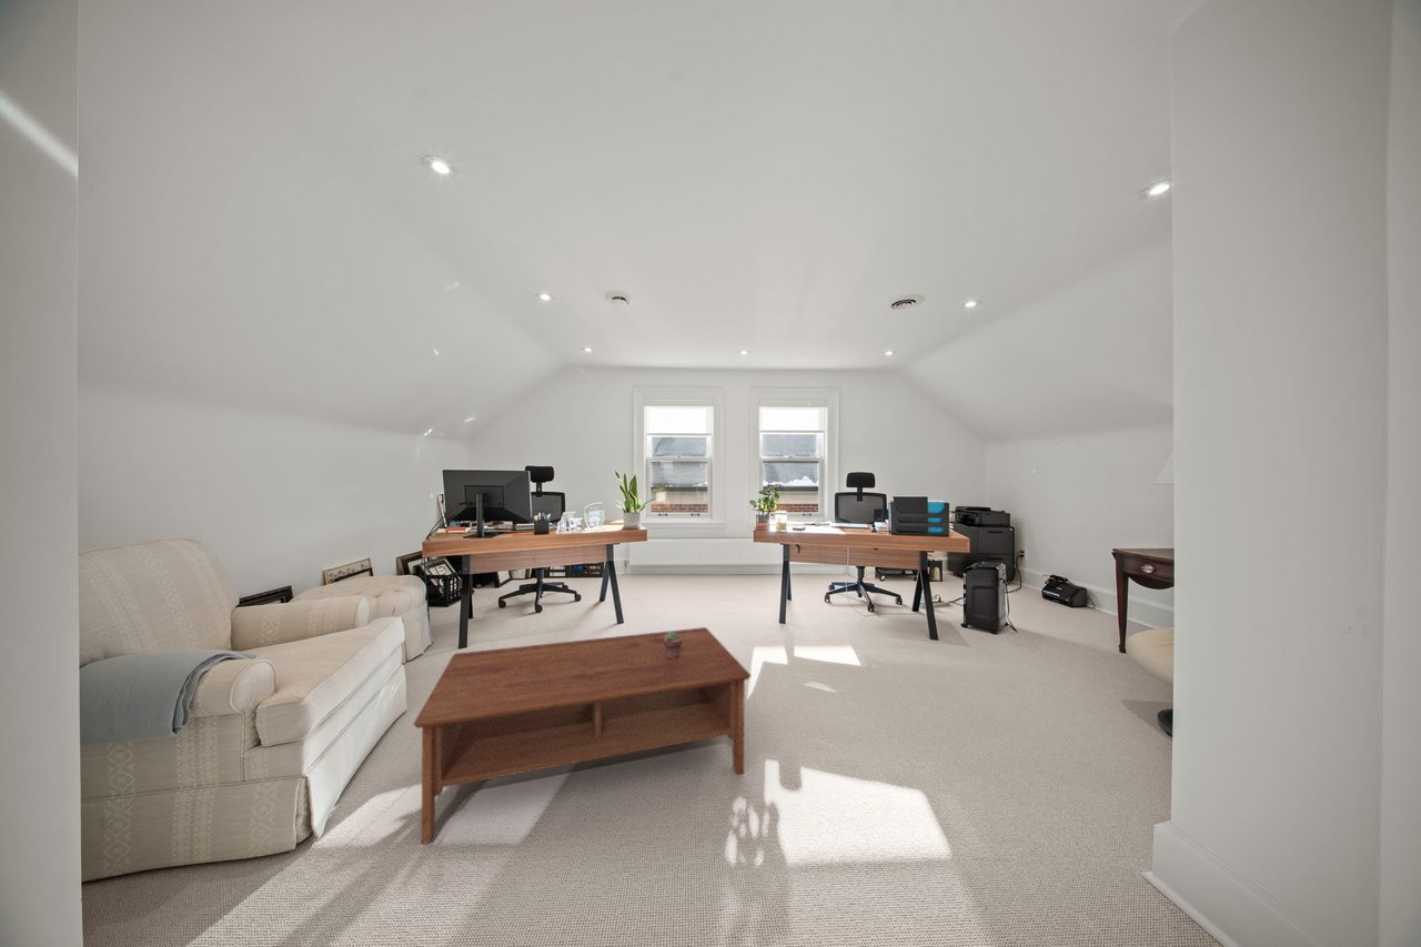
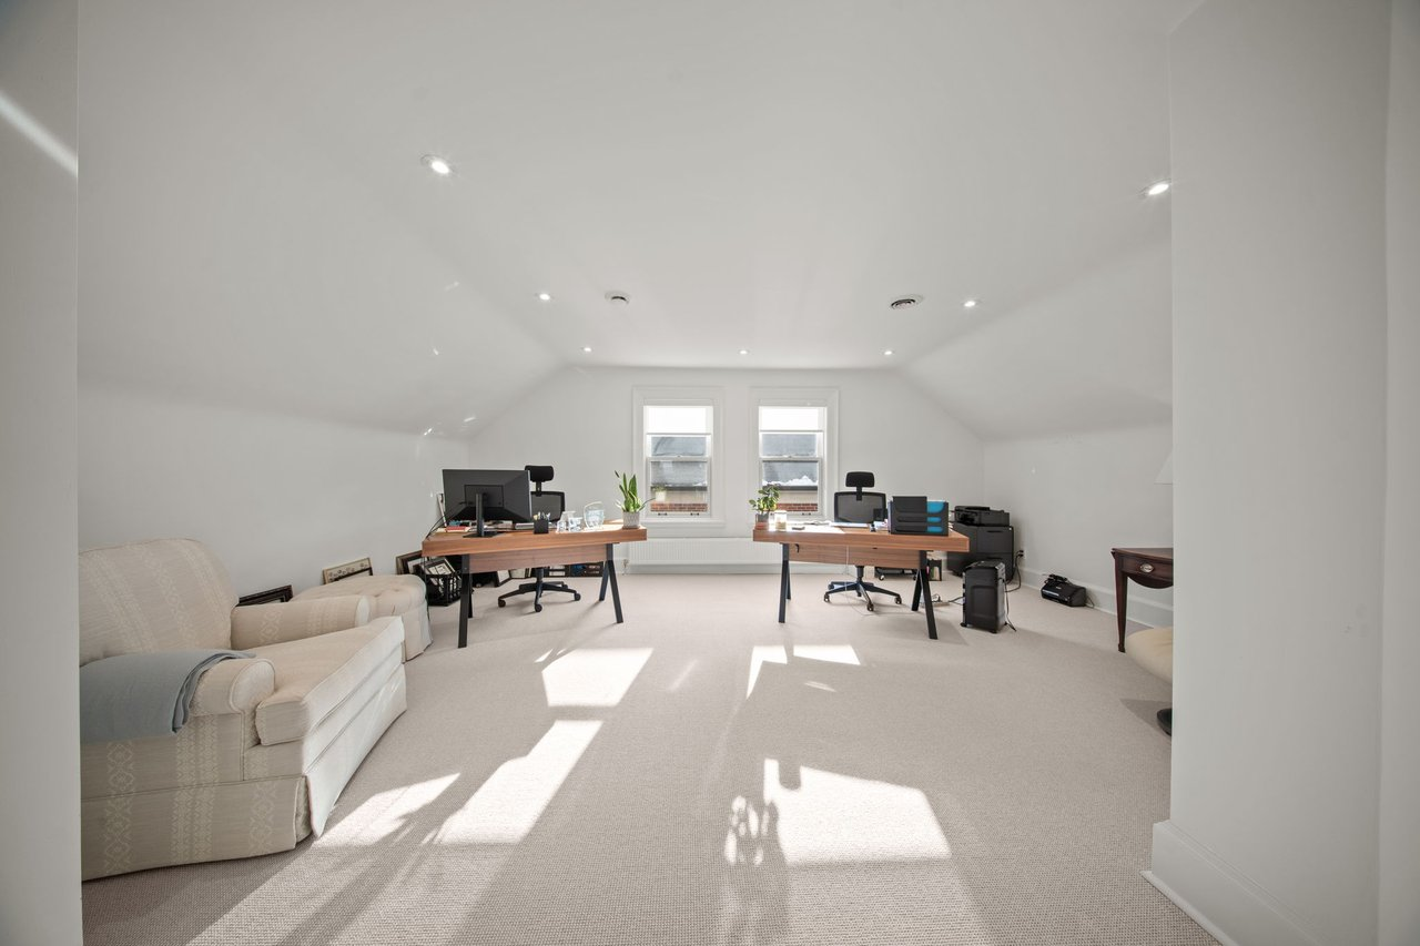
- potted succulent (673, 643)
- coffee table (594, 712)
